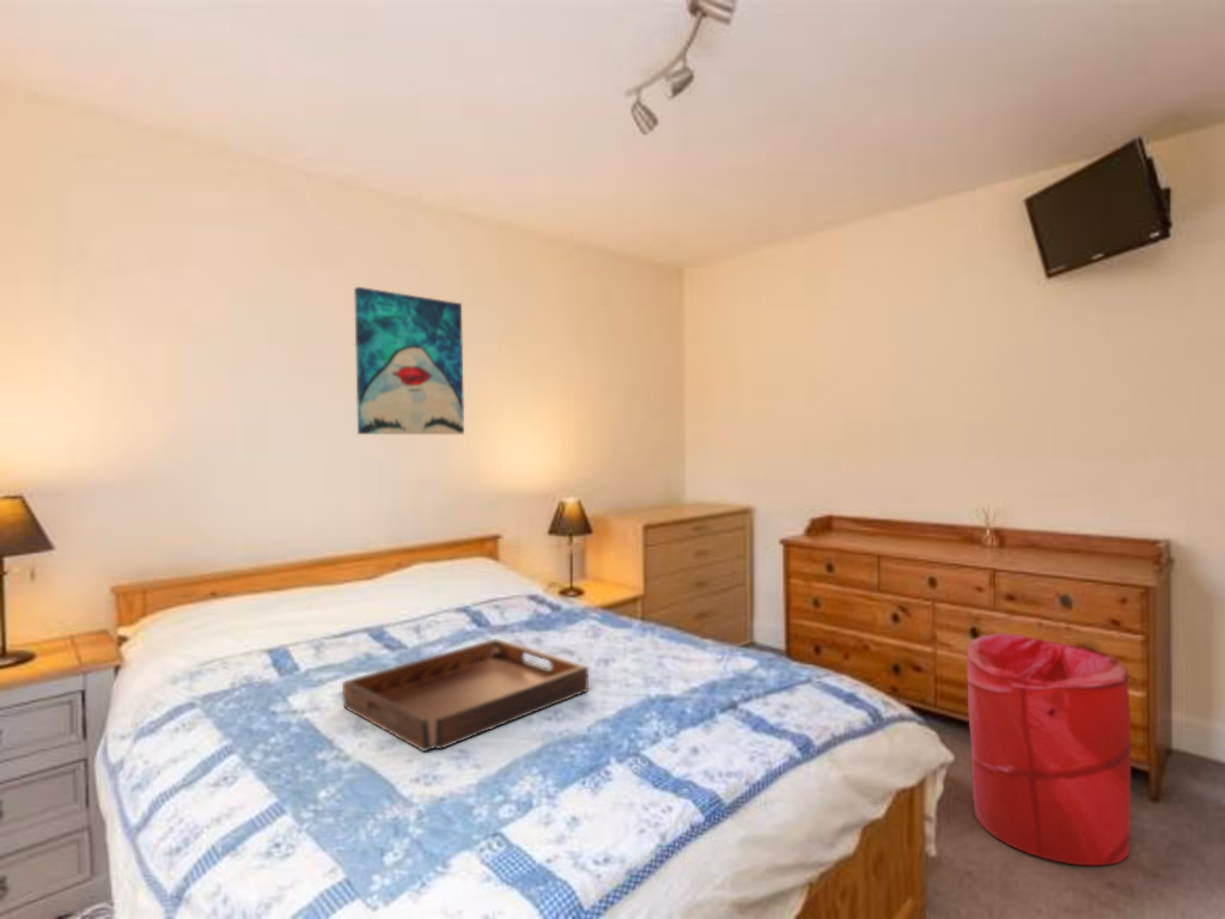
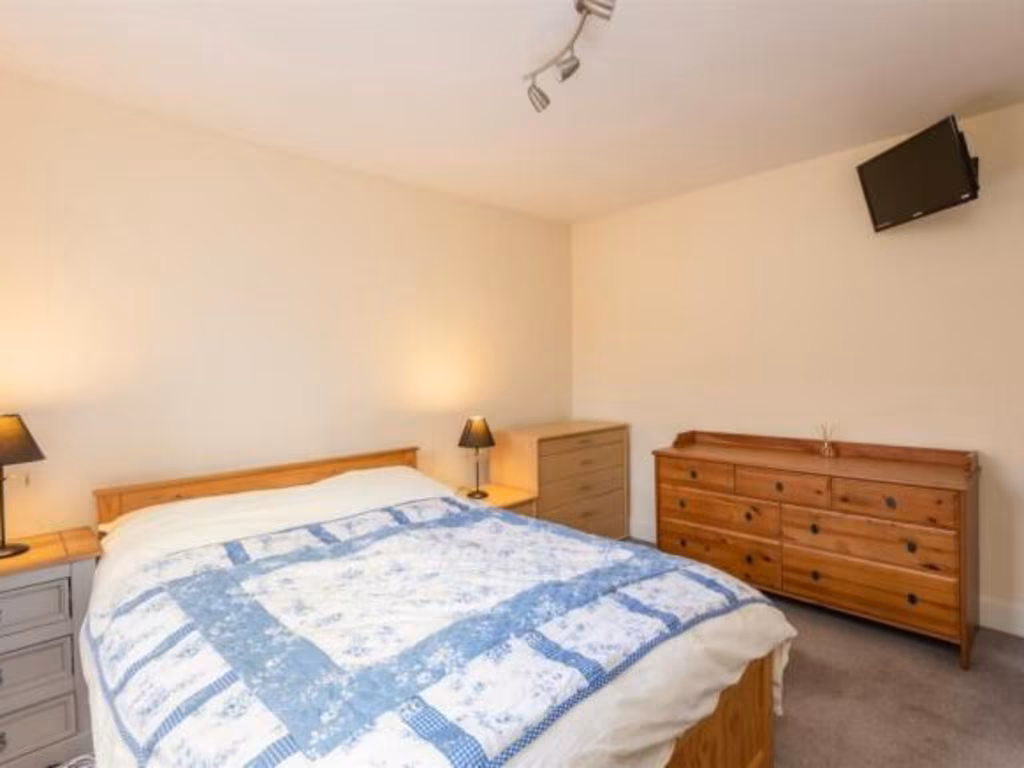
- serving tray (468, 686)
- wall art (412, 365)
- laundry hamper (1043, 738)
